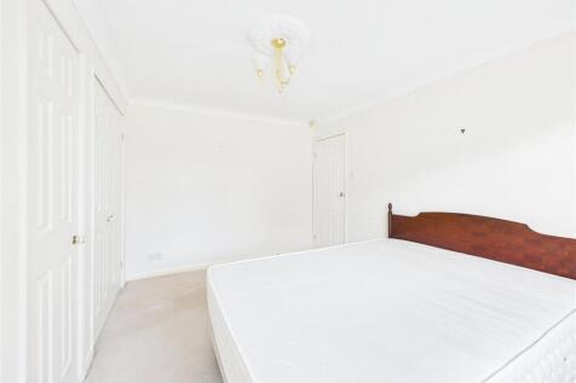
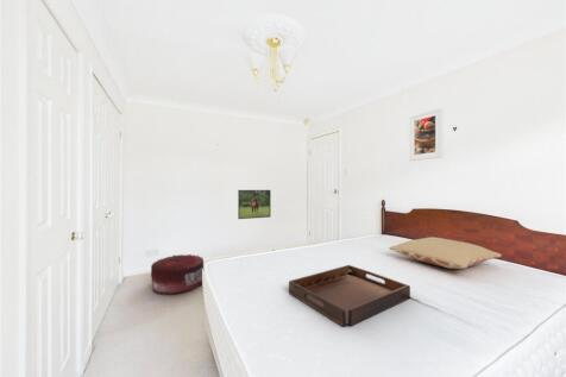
+ serving tray (347, 289)
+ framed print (254, 203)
+ pouf (178, 270)
+ pillow (441, 251)
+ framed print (424, 136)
